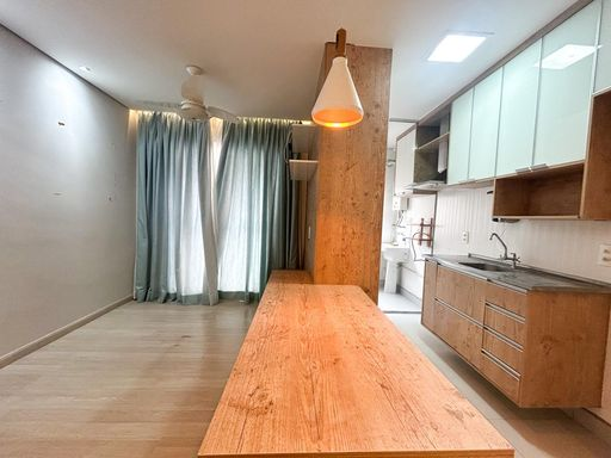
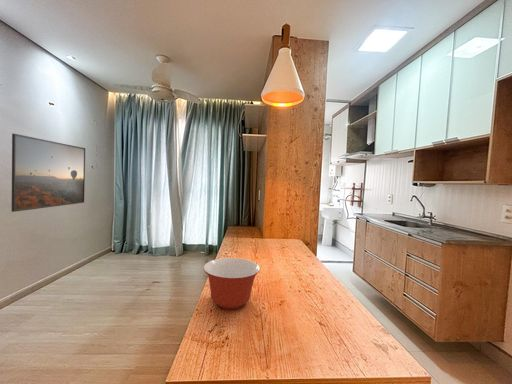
+ mixing bowl (231, 284)
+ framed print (54, 174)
